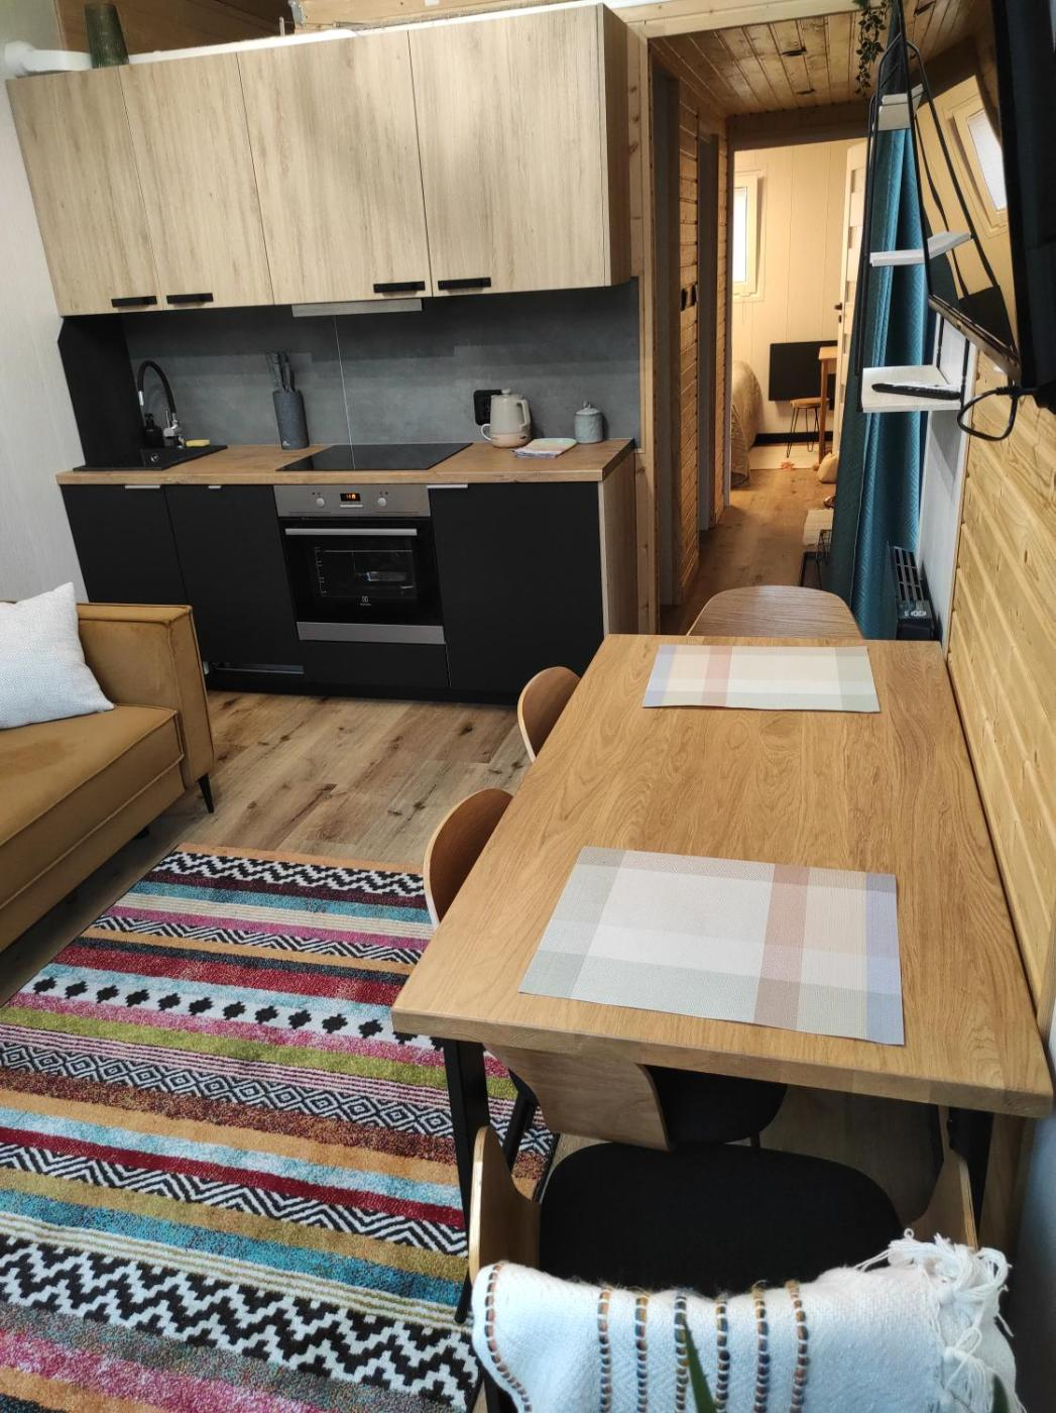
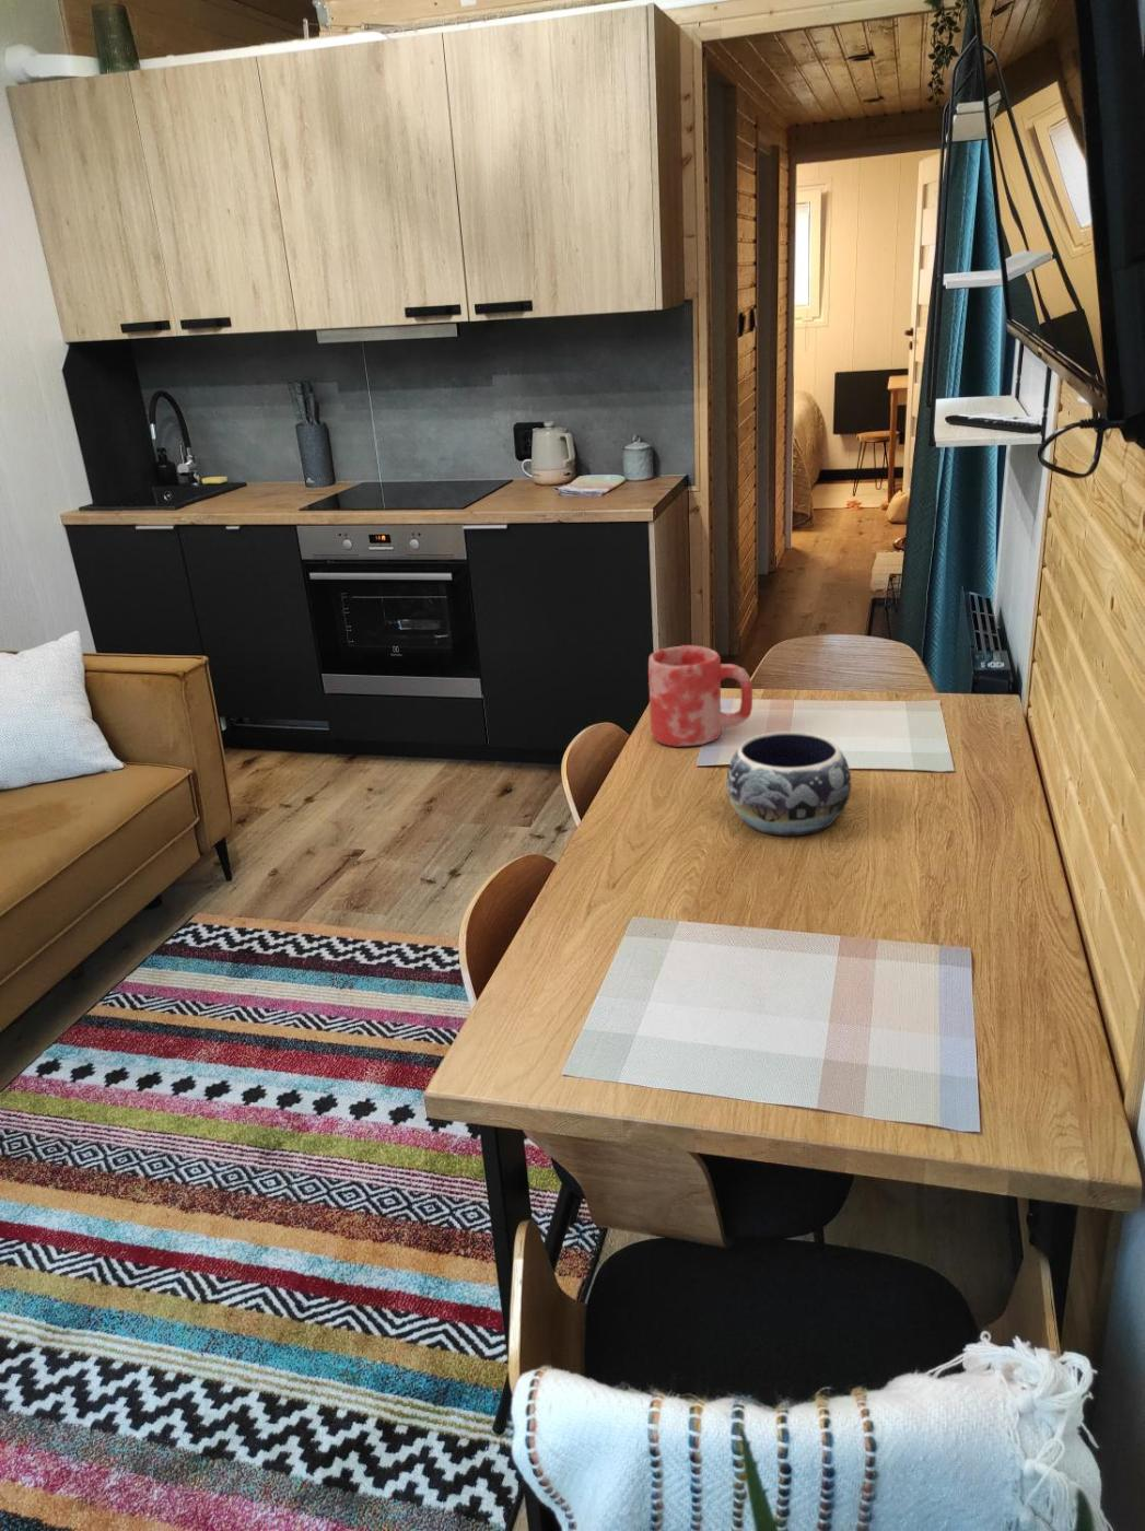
+ decorative bowl (788, 782)
+ vase (700, 694)
